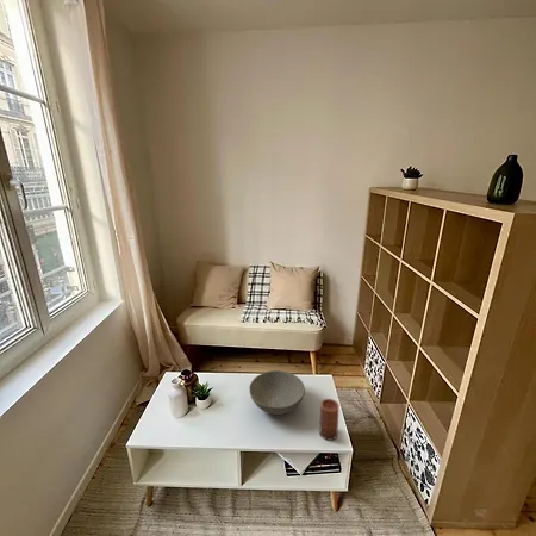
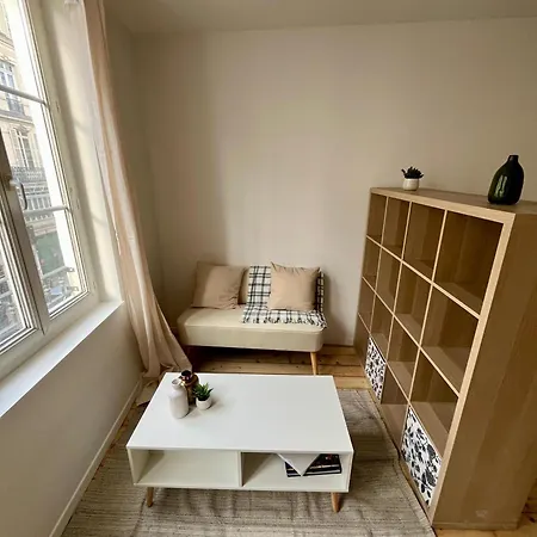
- candle (329, 418)
- bowl (276, 395)
